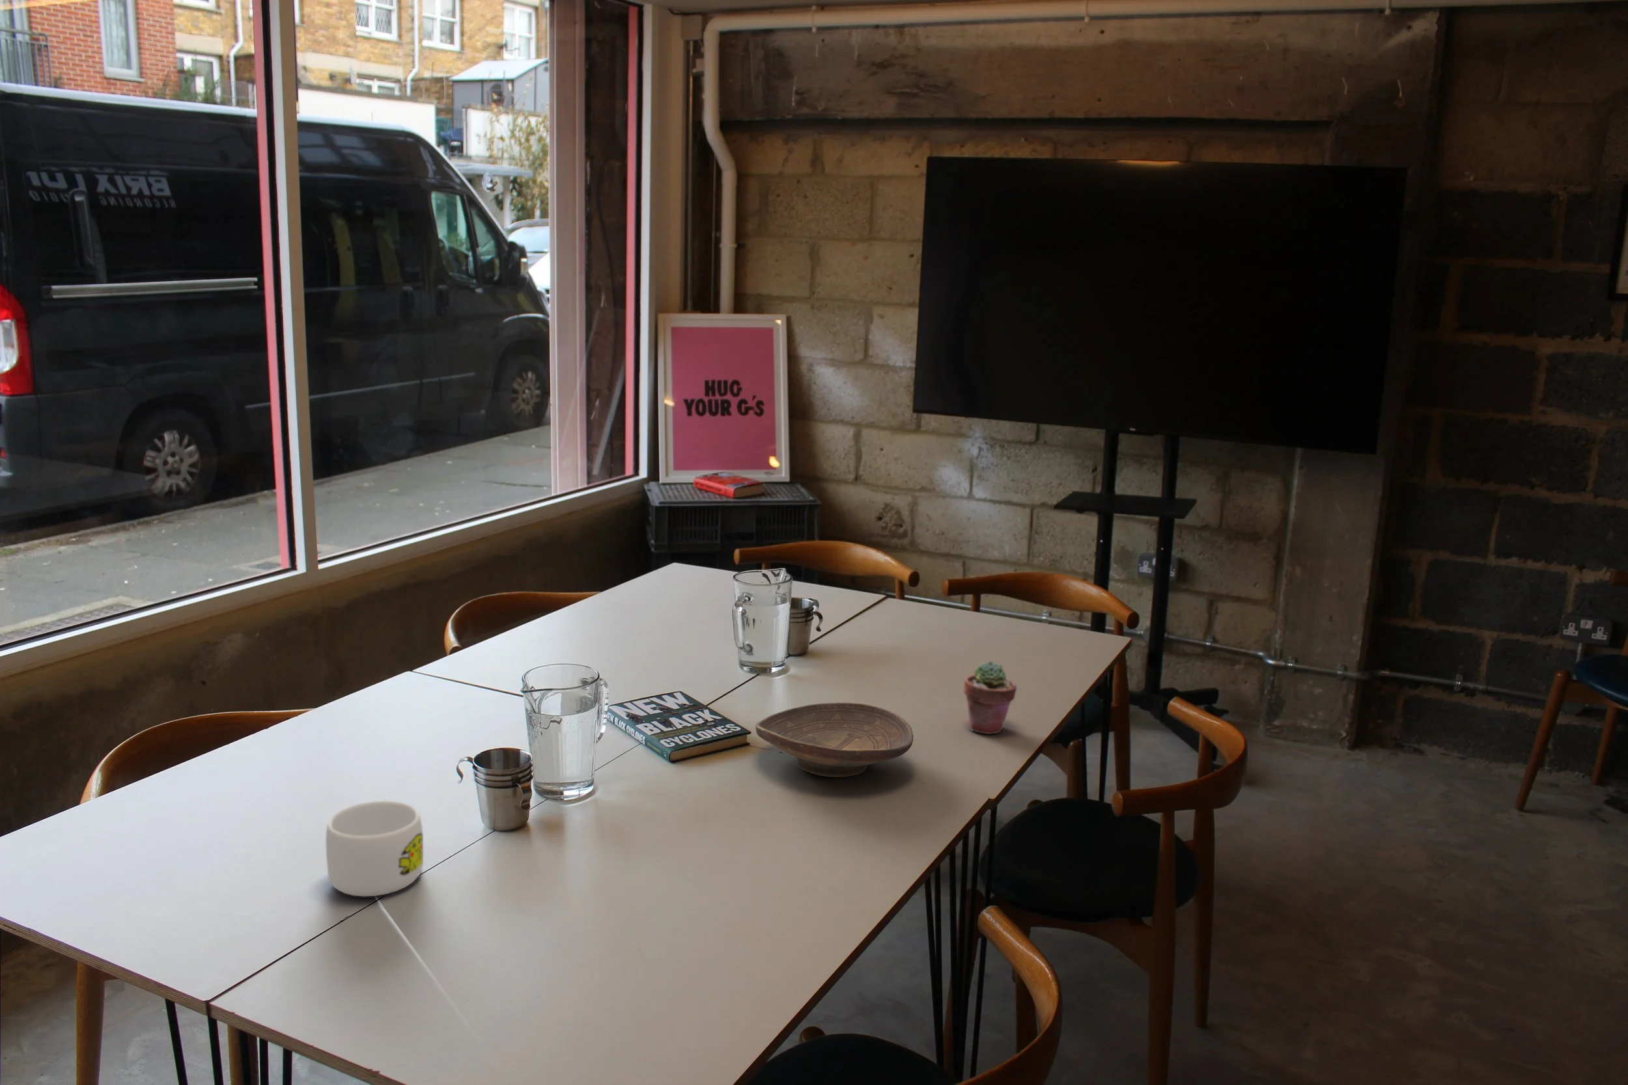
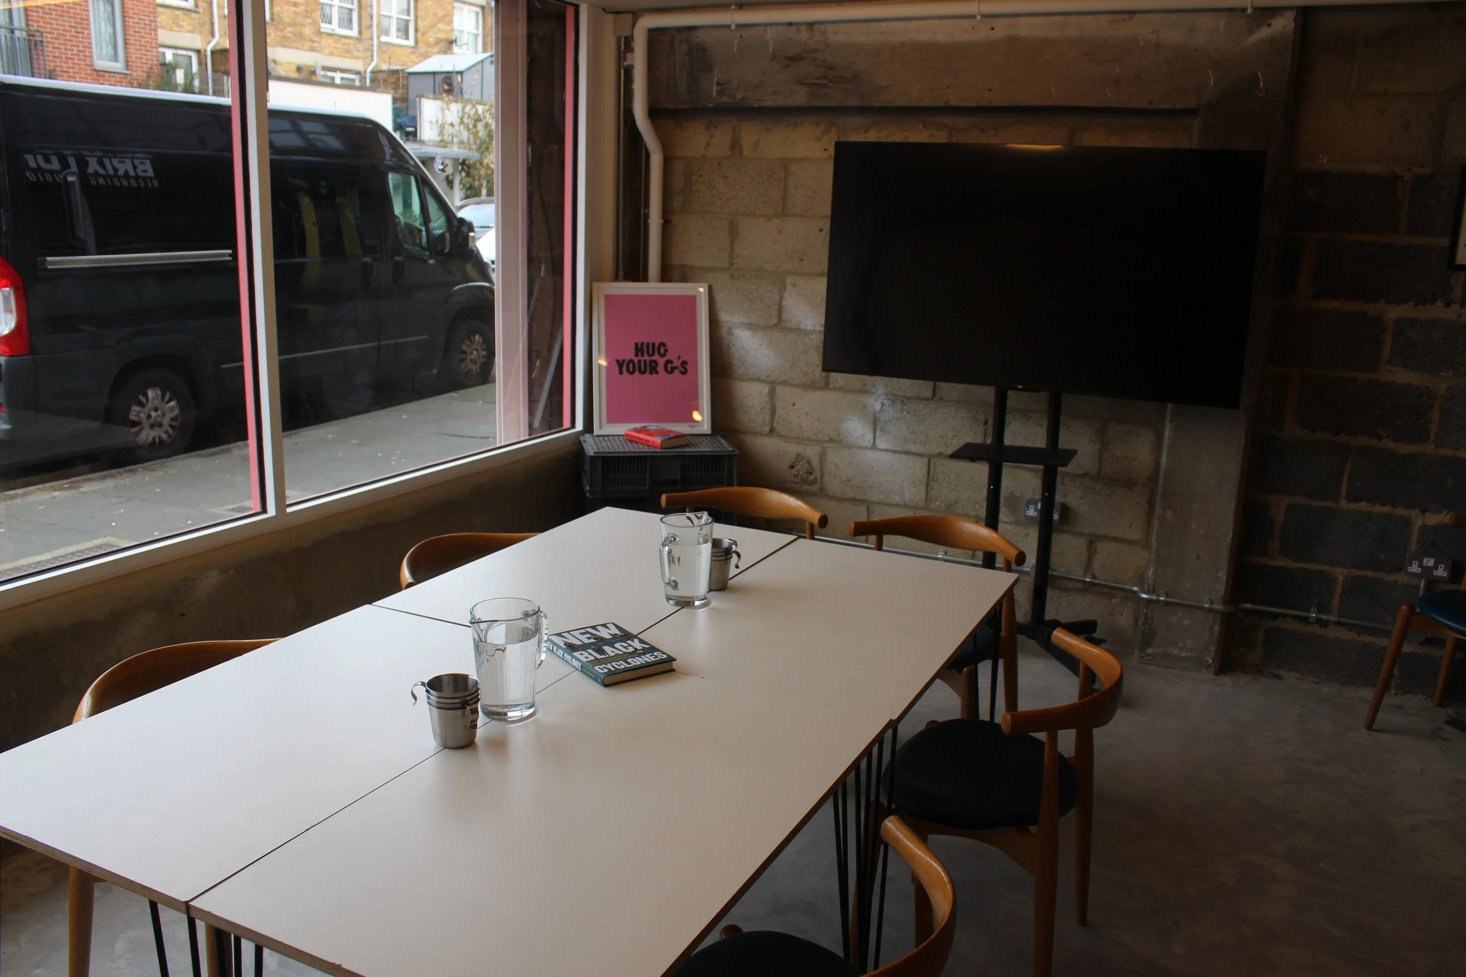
- decorative bowl (833, 742)
- mug (376, 848)
- potted succulent (990, 695)
